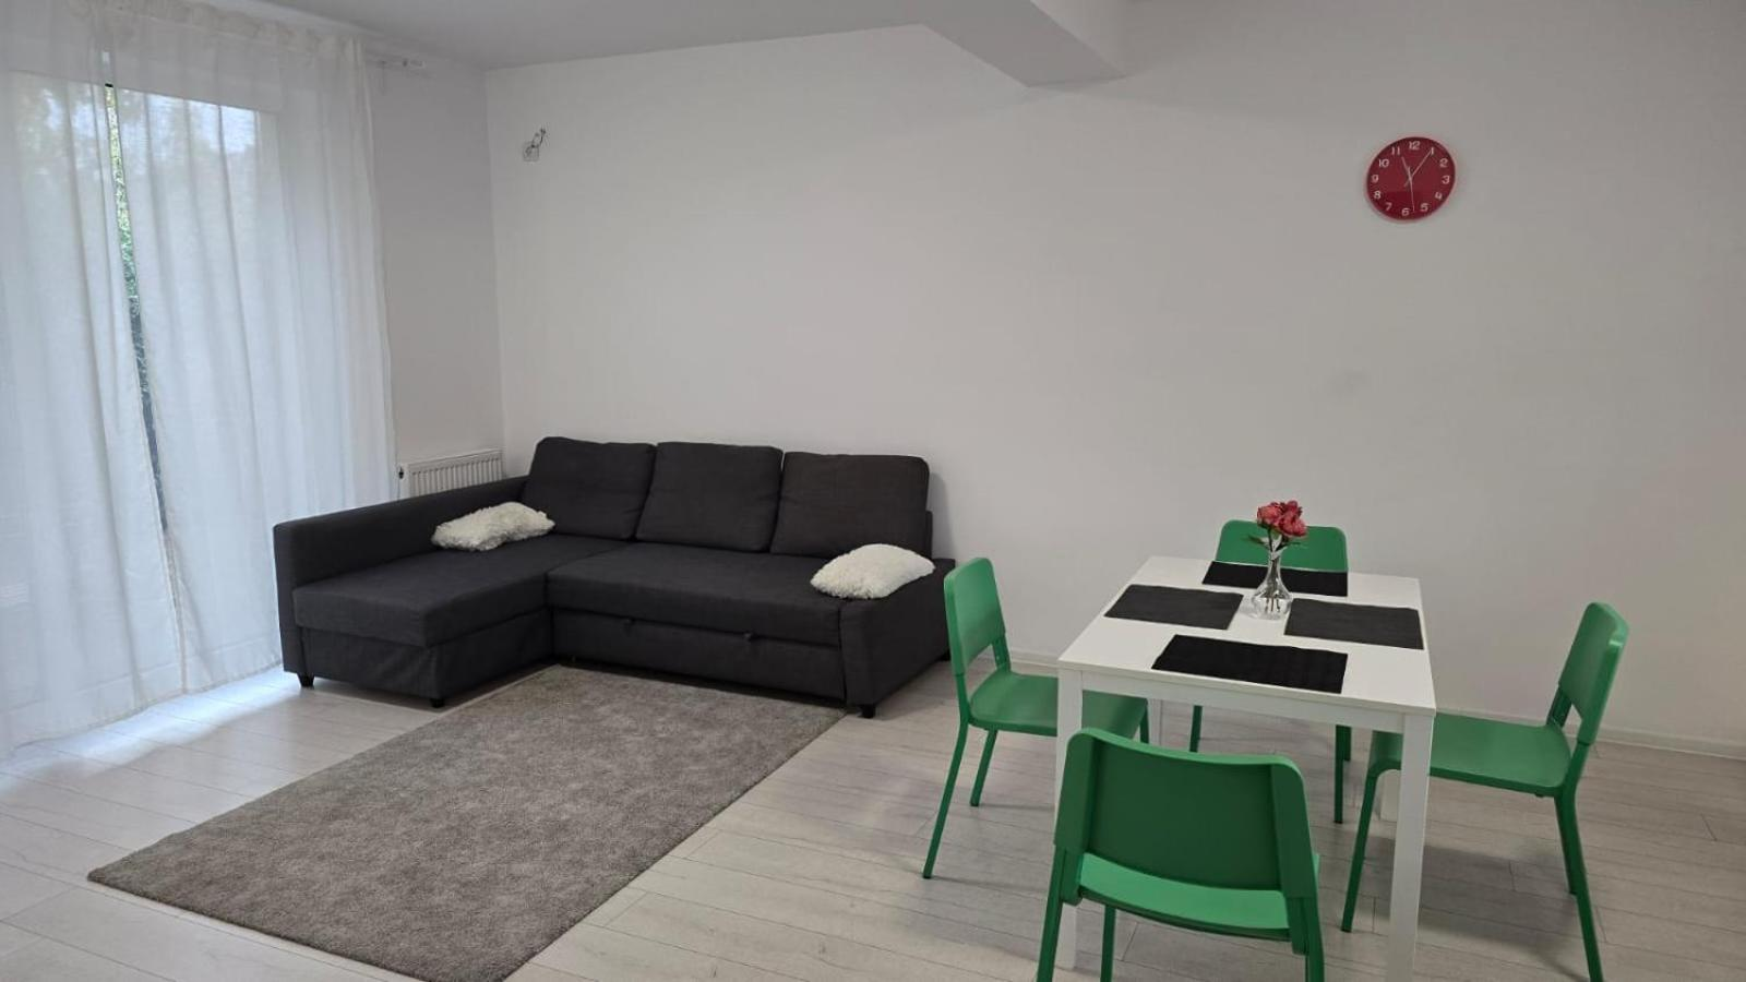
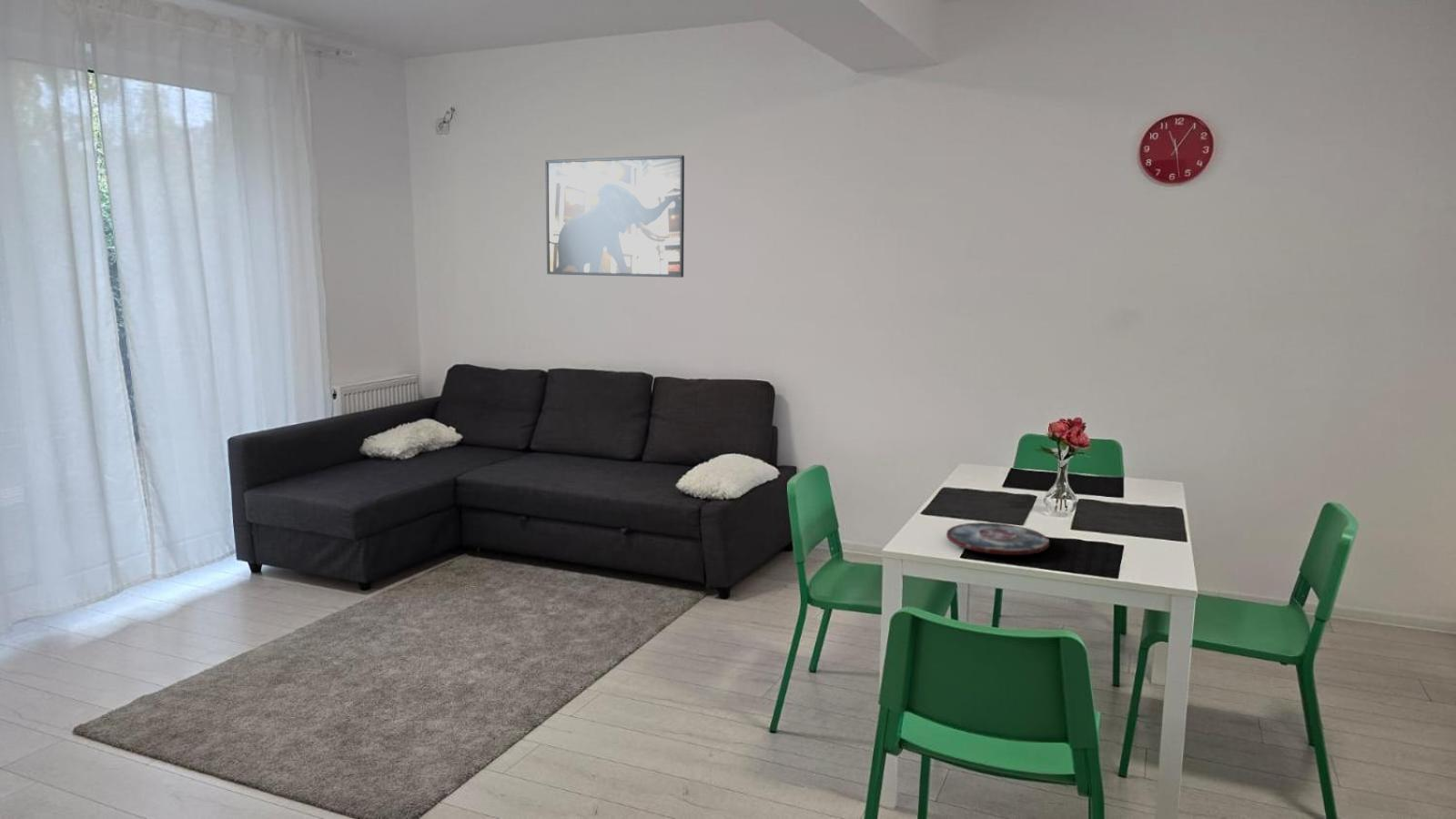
+ plate (996, 538)
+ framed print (612, 217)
